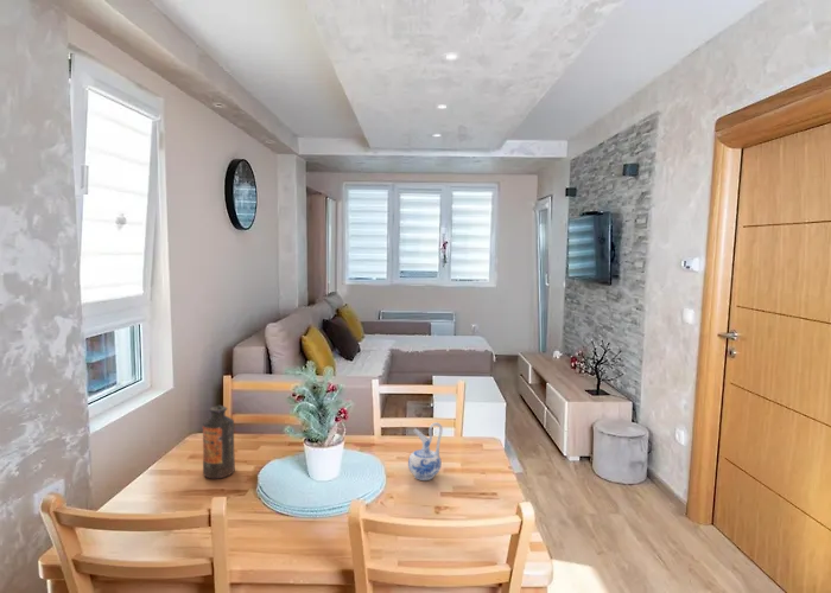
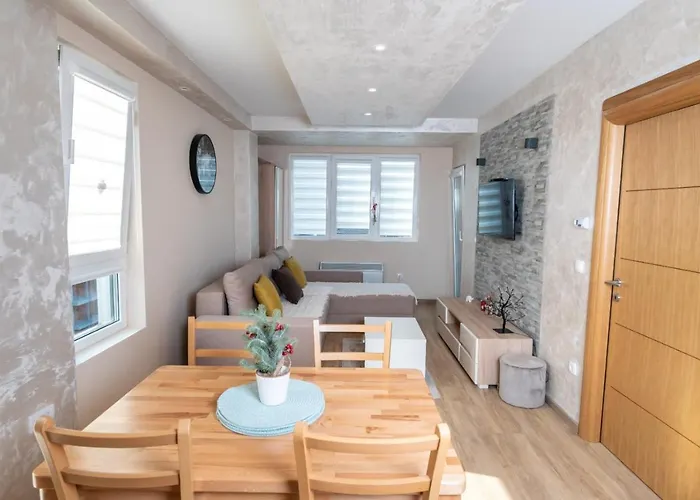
- ceramic pitcher (425, 449)
- bottle (218, 440)
